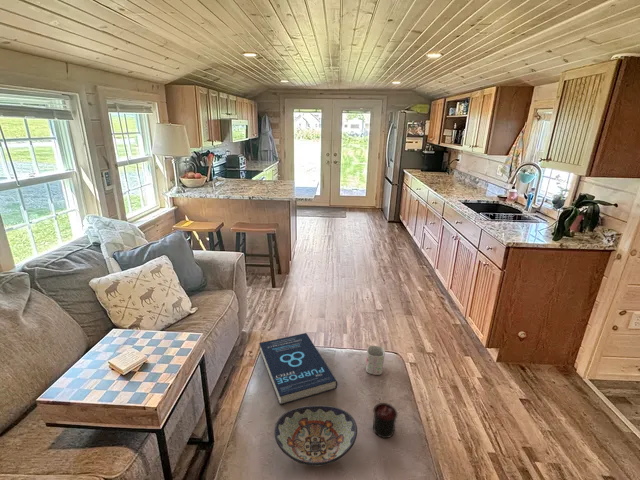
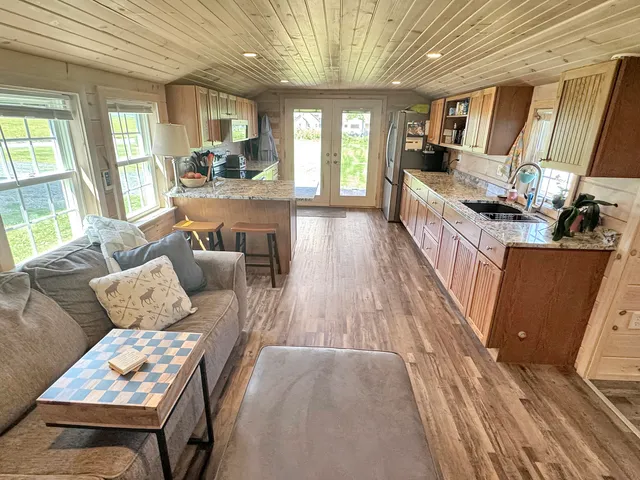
- mug (375, 358)
- book (295, 364)
- decorative bowl (315, 438)
- candle (384, 416)
